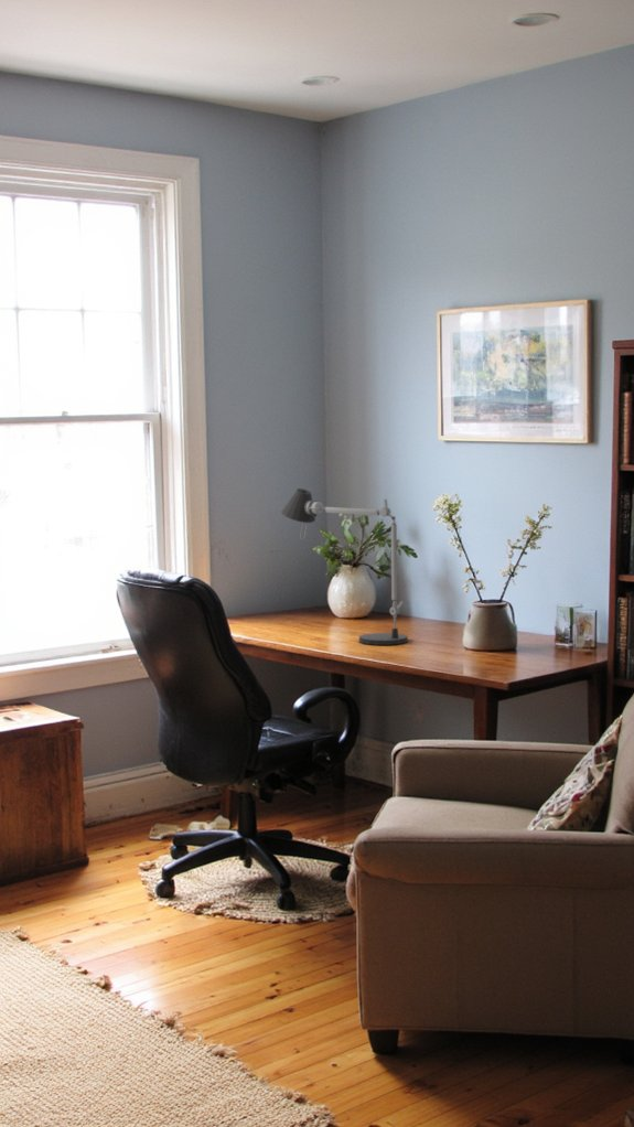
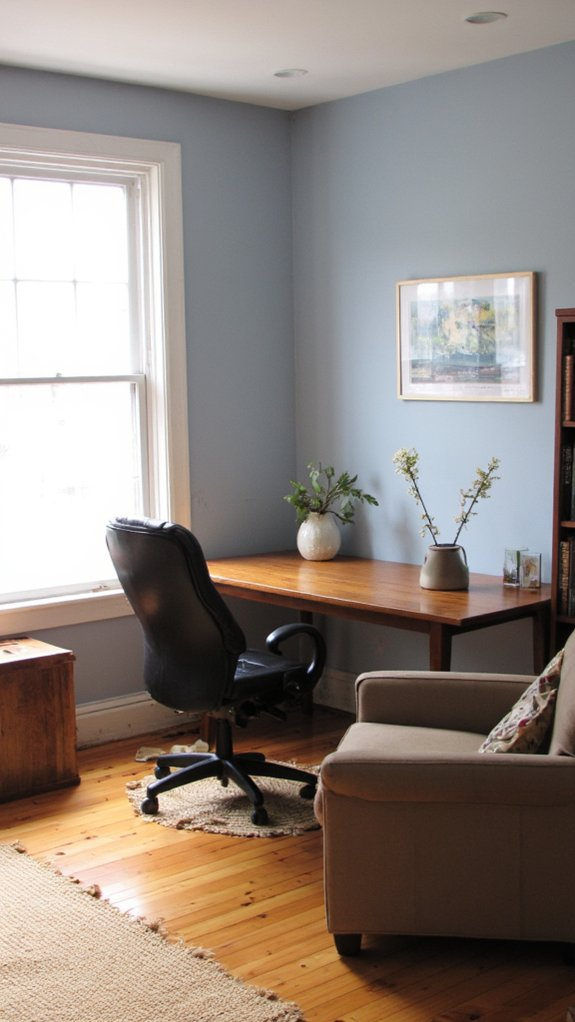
- desk lamp (304, 536)
